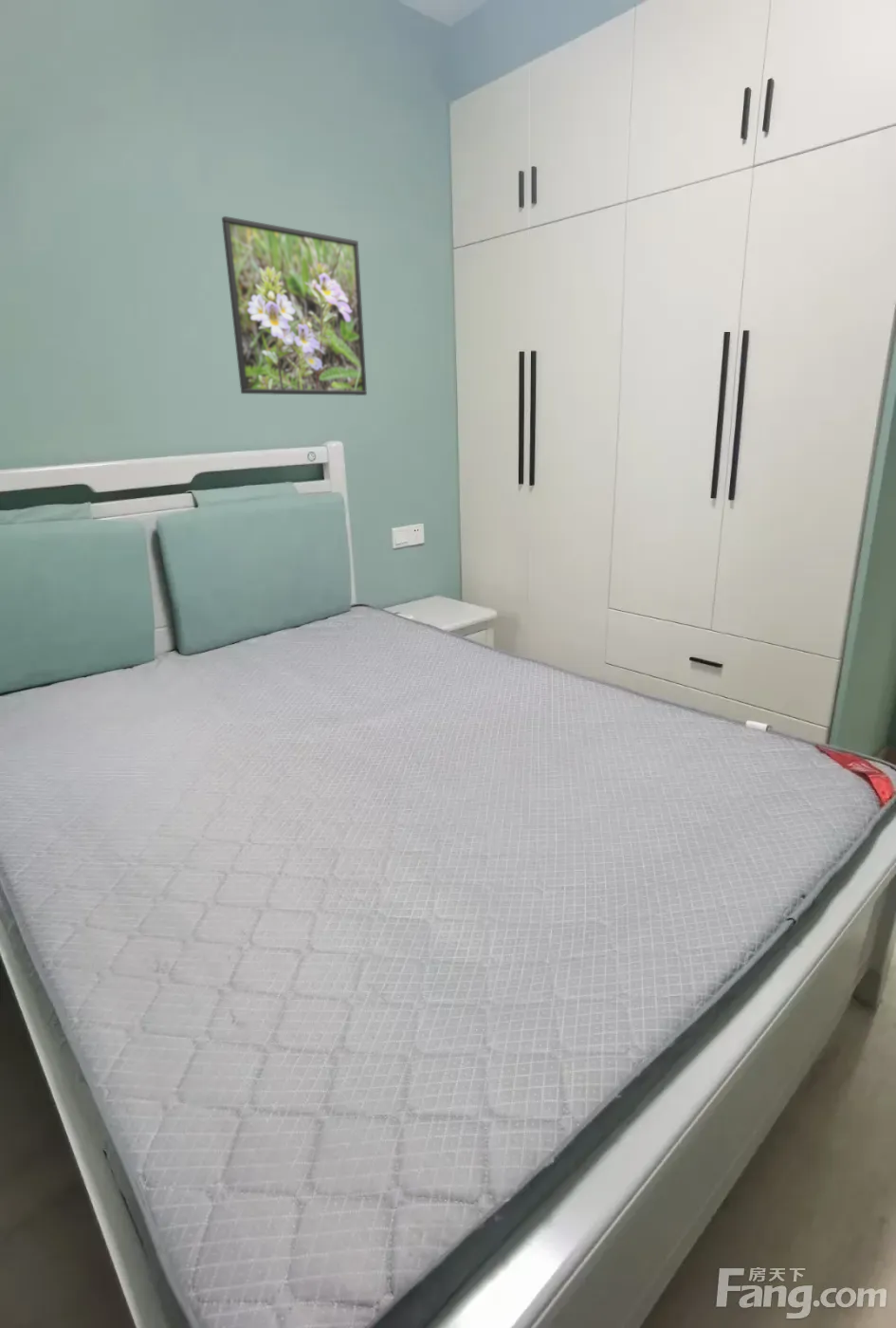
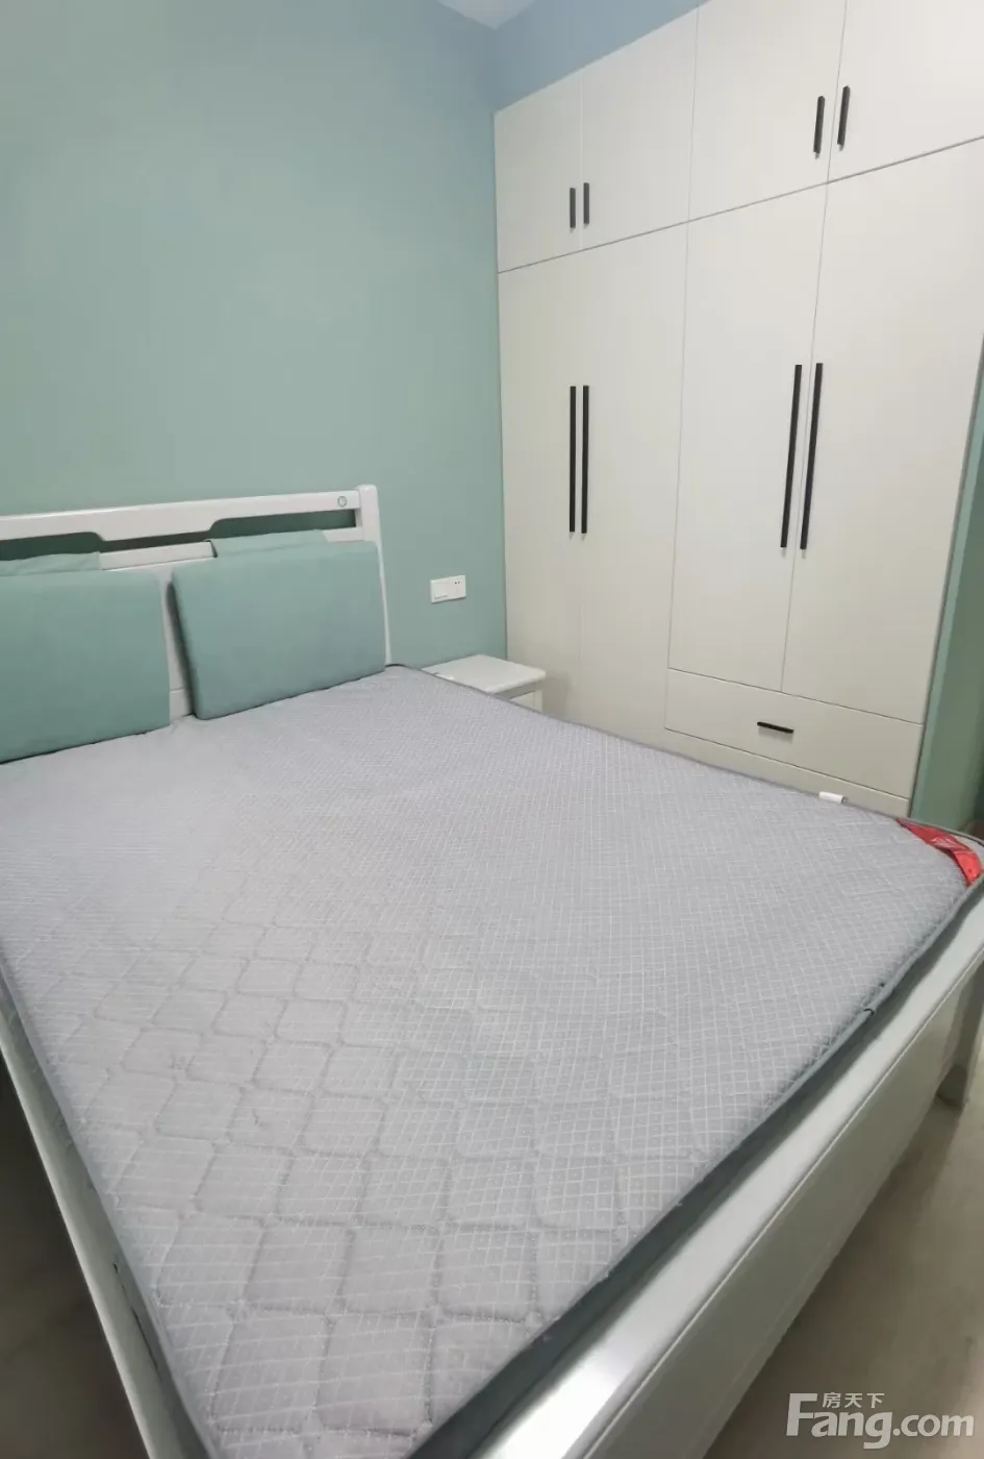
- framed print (301, 315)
